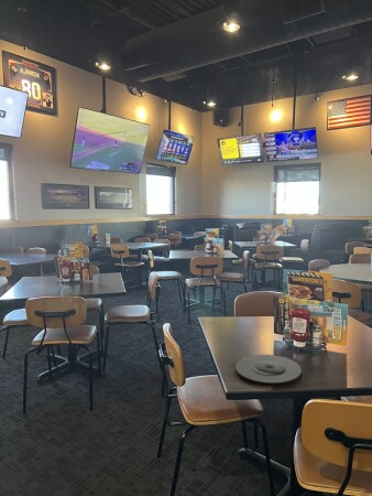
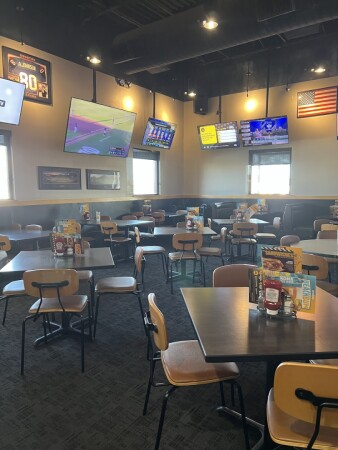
- plate (267, 366)
